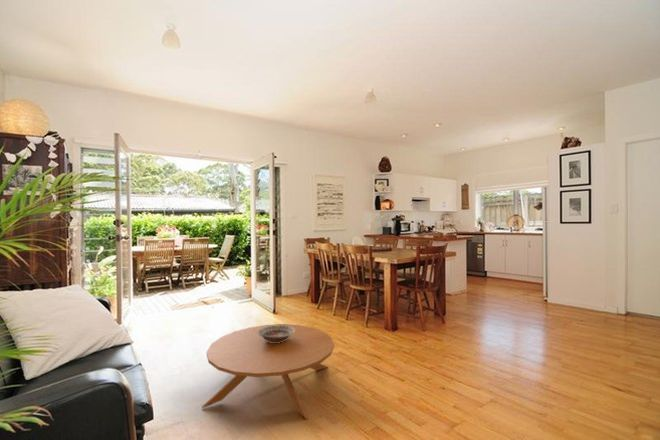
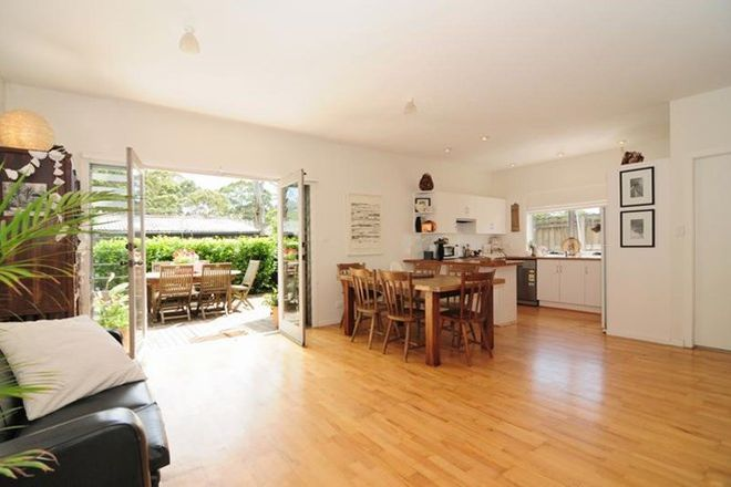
- decorative bowl (276, 334)
- coffee table (272, 364)
